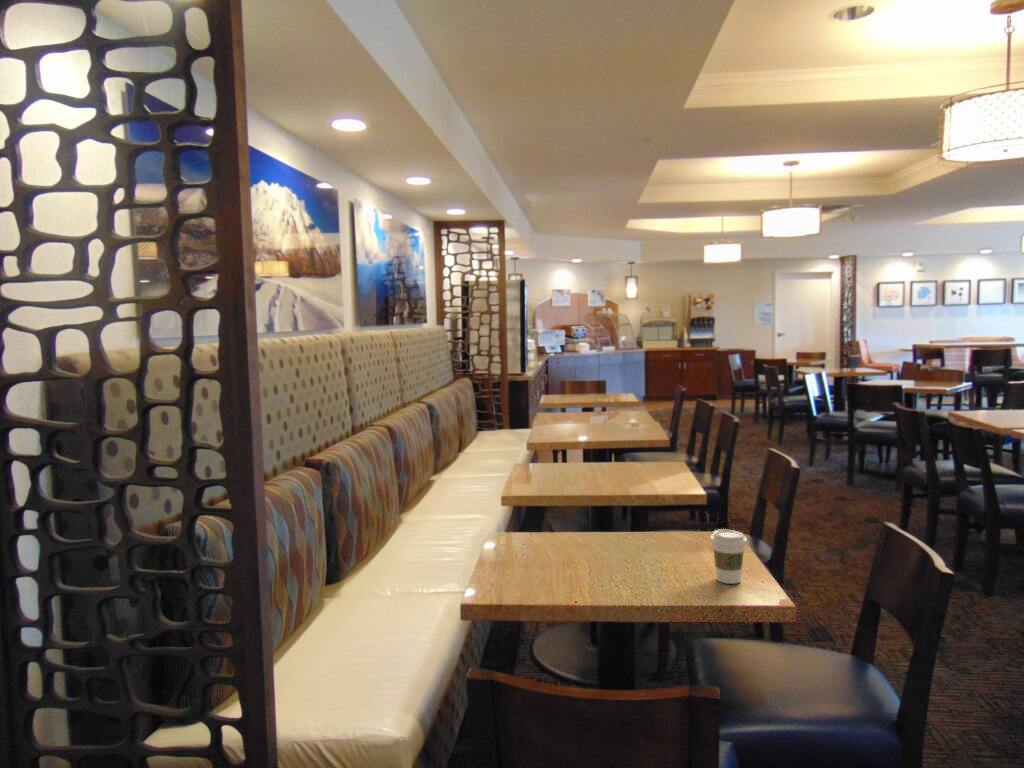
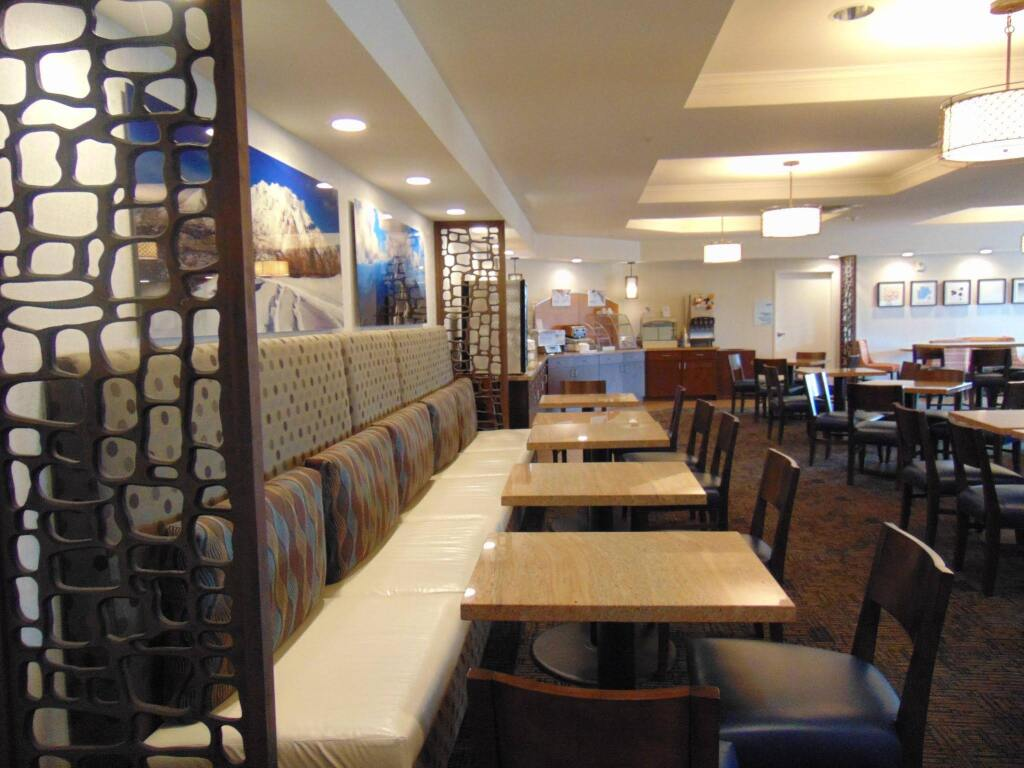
- coffee cup (728, 556)
